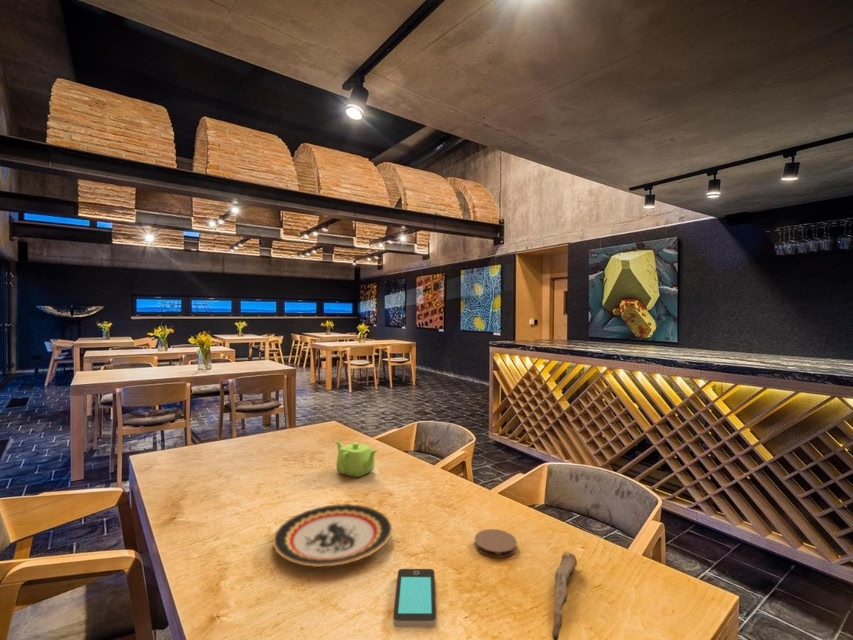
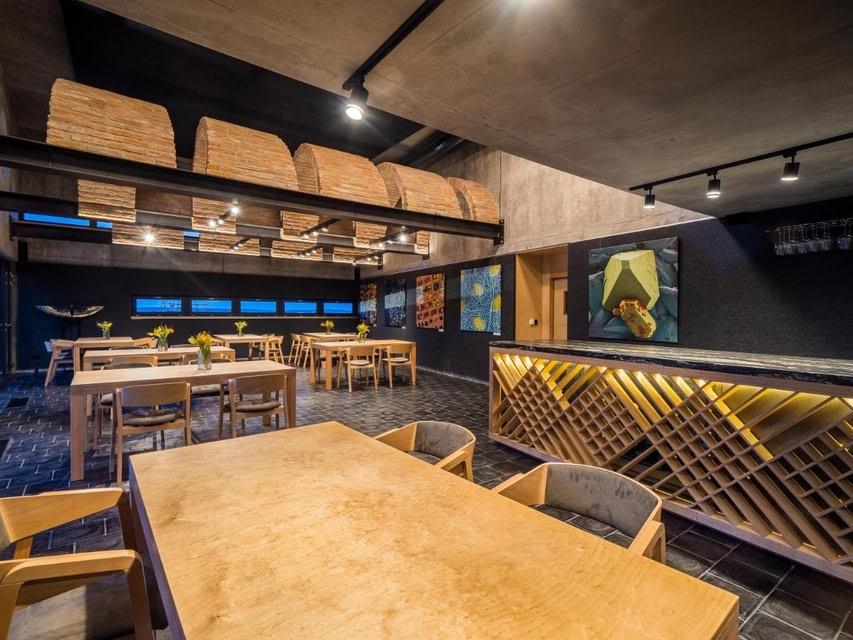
- plate (334, 534)
- spoon (561, 587)
- smartphone (415, 595)
- teapot (355, 457)
- coaster (495, 542)
